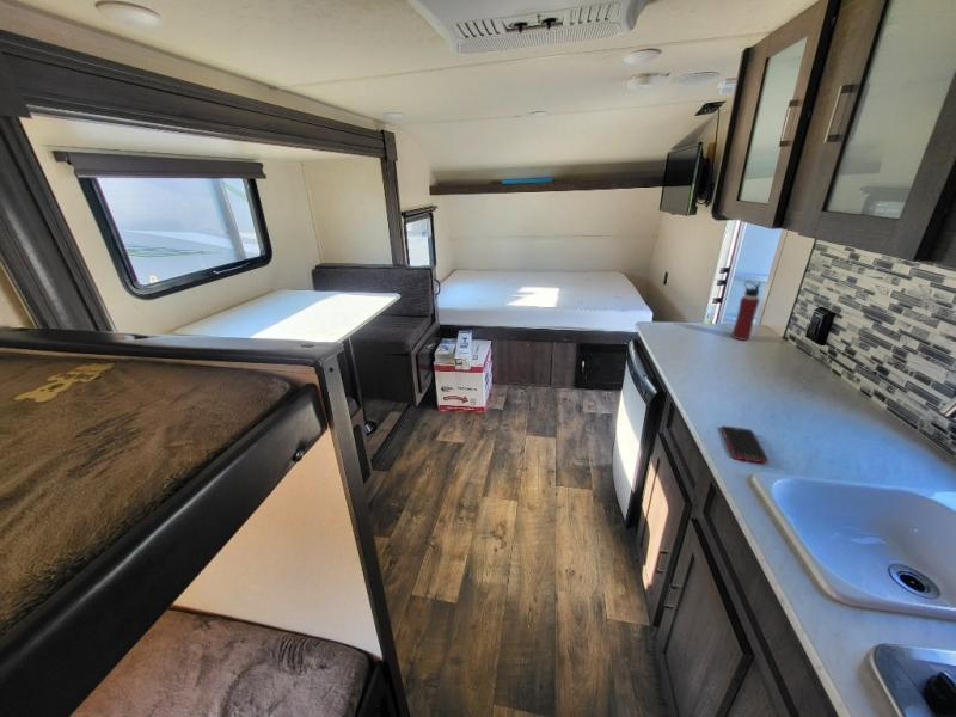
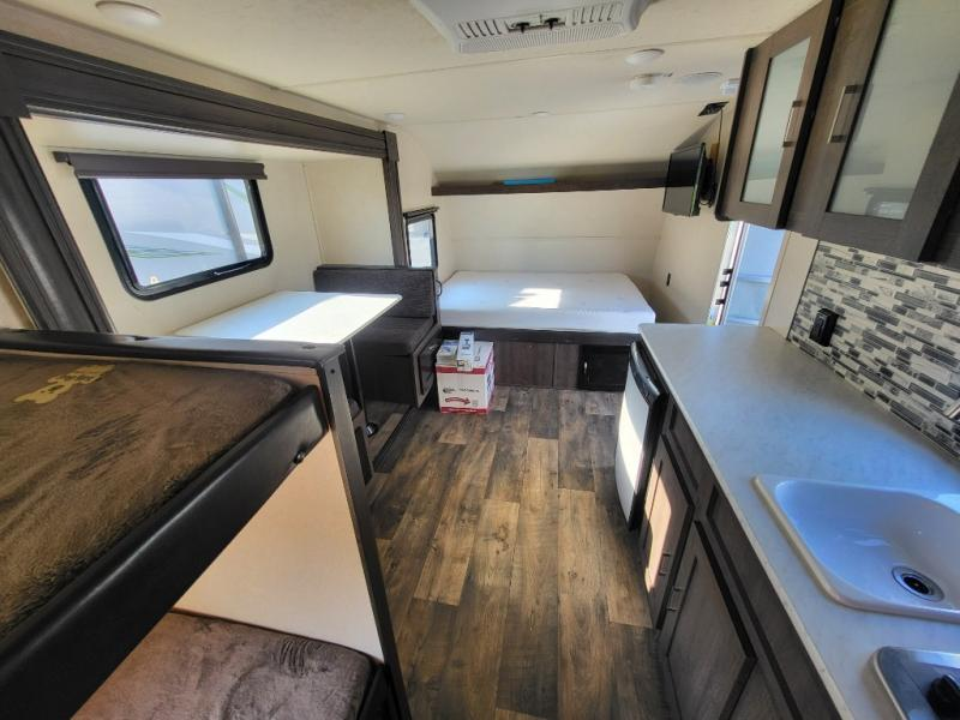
- cell phone (742, 443)
- water bottle (747, 310)
